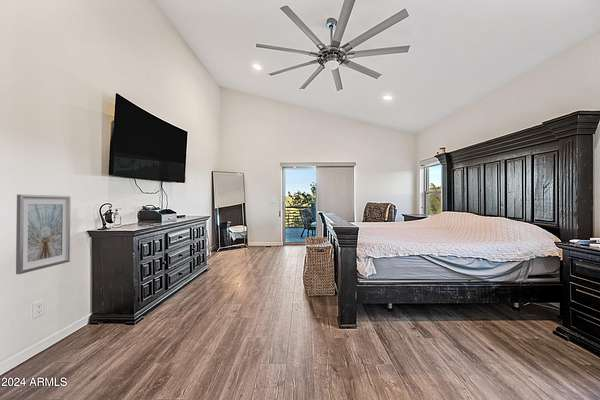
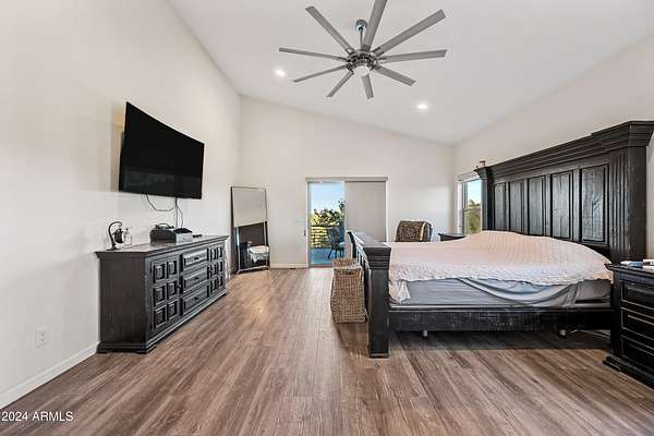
- picture frame (46, 231)
